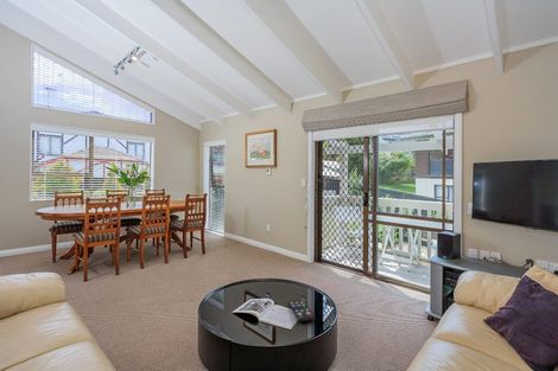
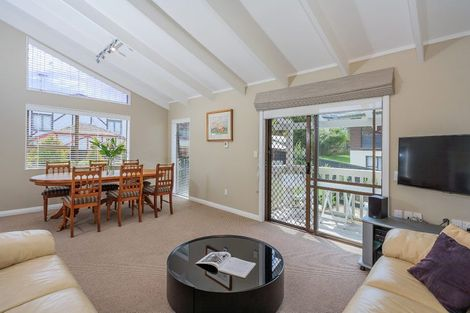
- remote control (300, 309)
